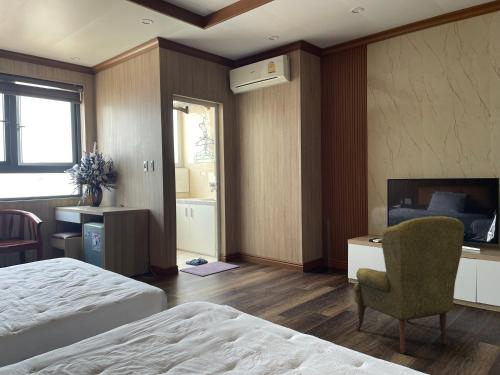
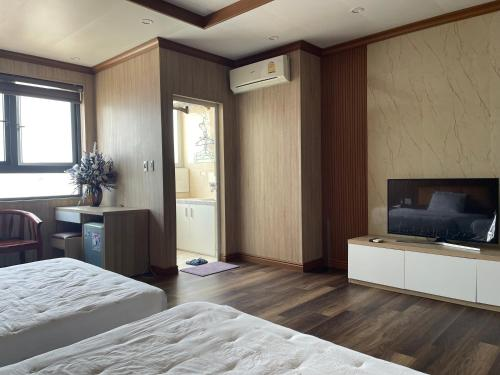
- armchair (402, 275)
